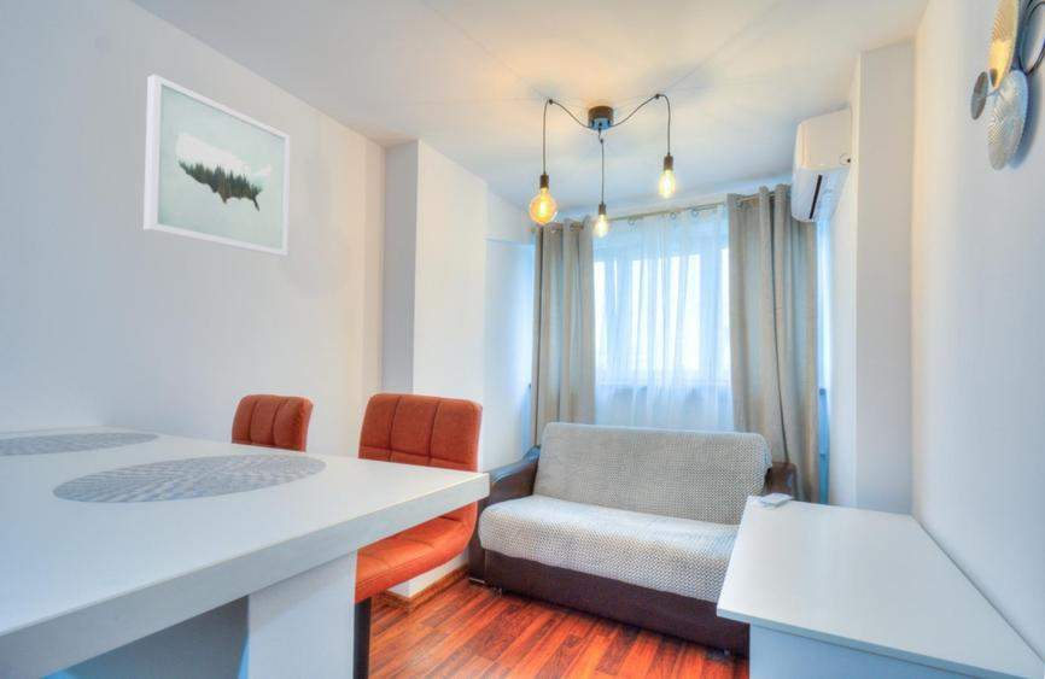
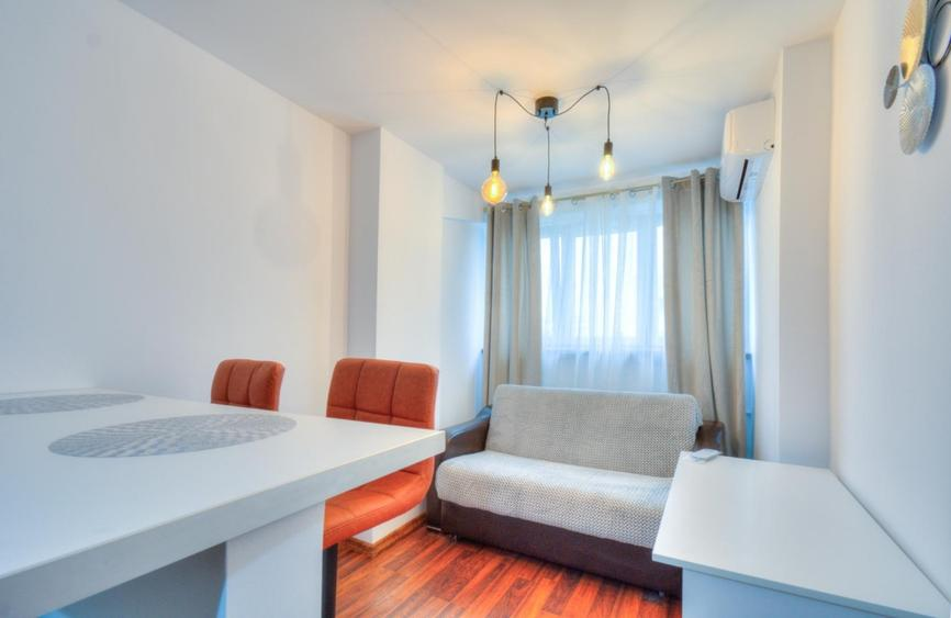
- wall art (224, 176)
